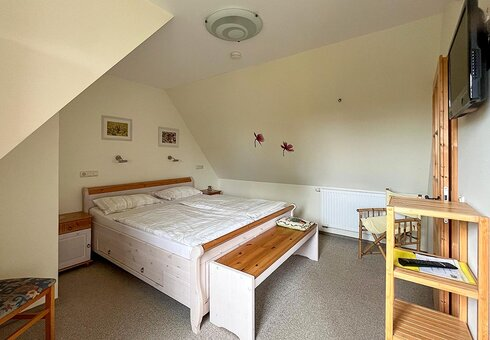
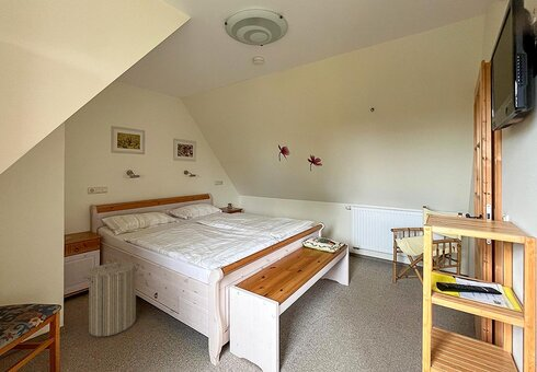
+ laundry hamper (113, 291)
